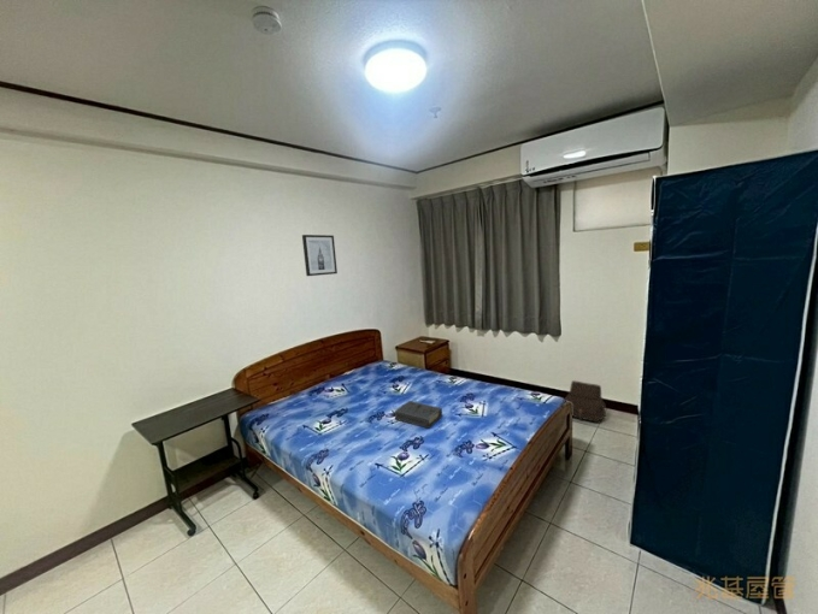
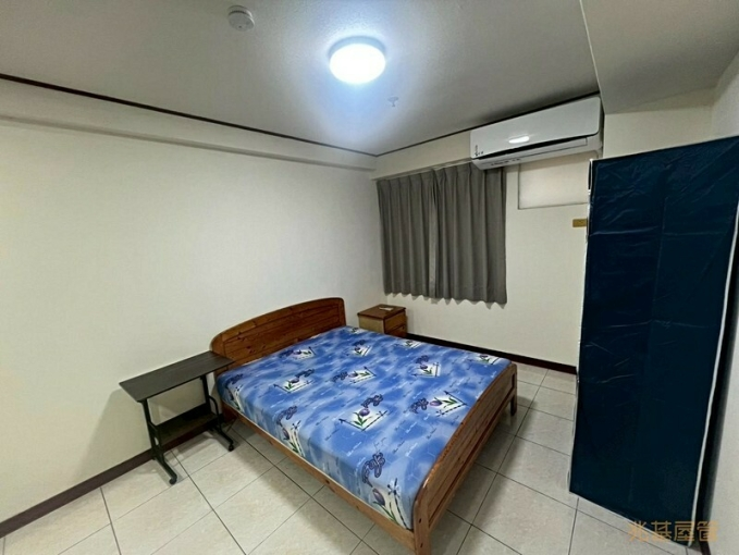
- satchel (584, 398)
- book (418, 413)
- wall art (319, 254)
